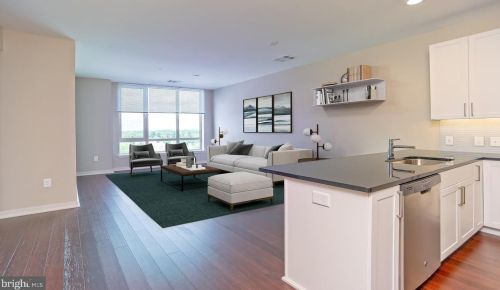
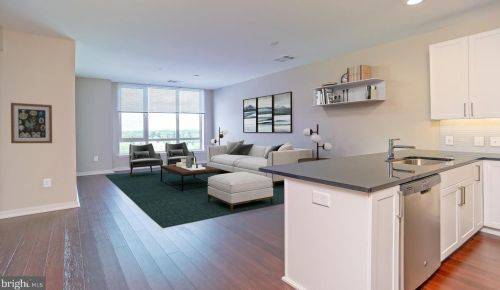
+ wall art (32, 123)
